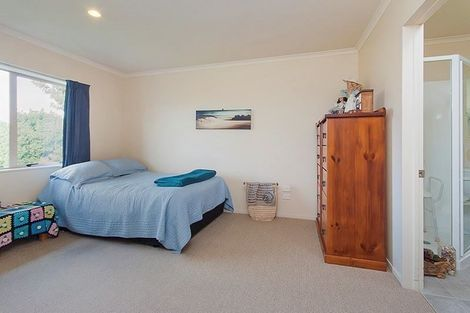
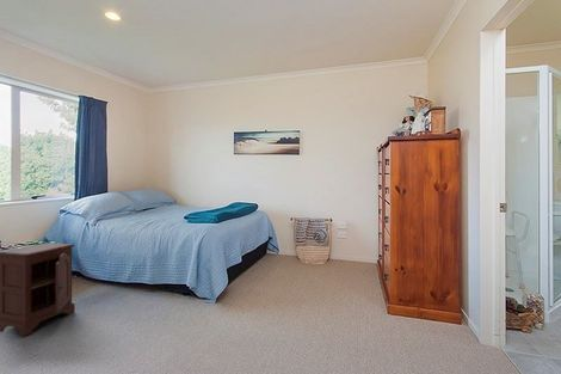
+ nightstand (47, 286)
